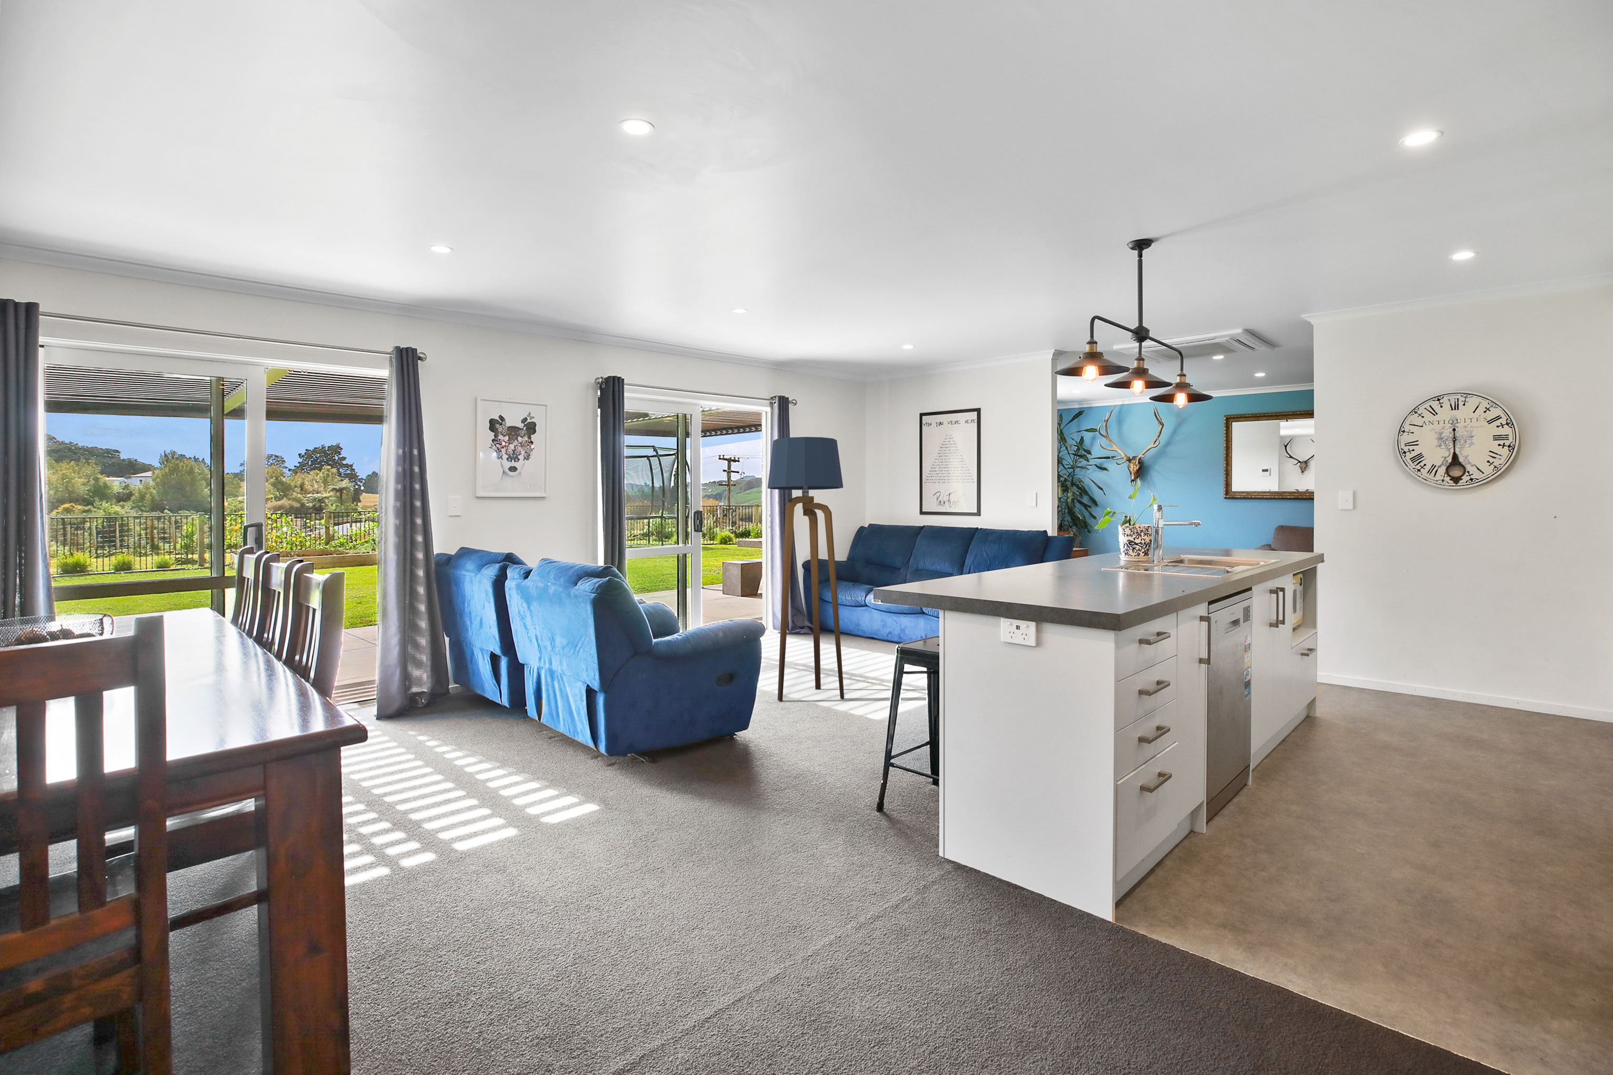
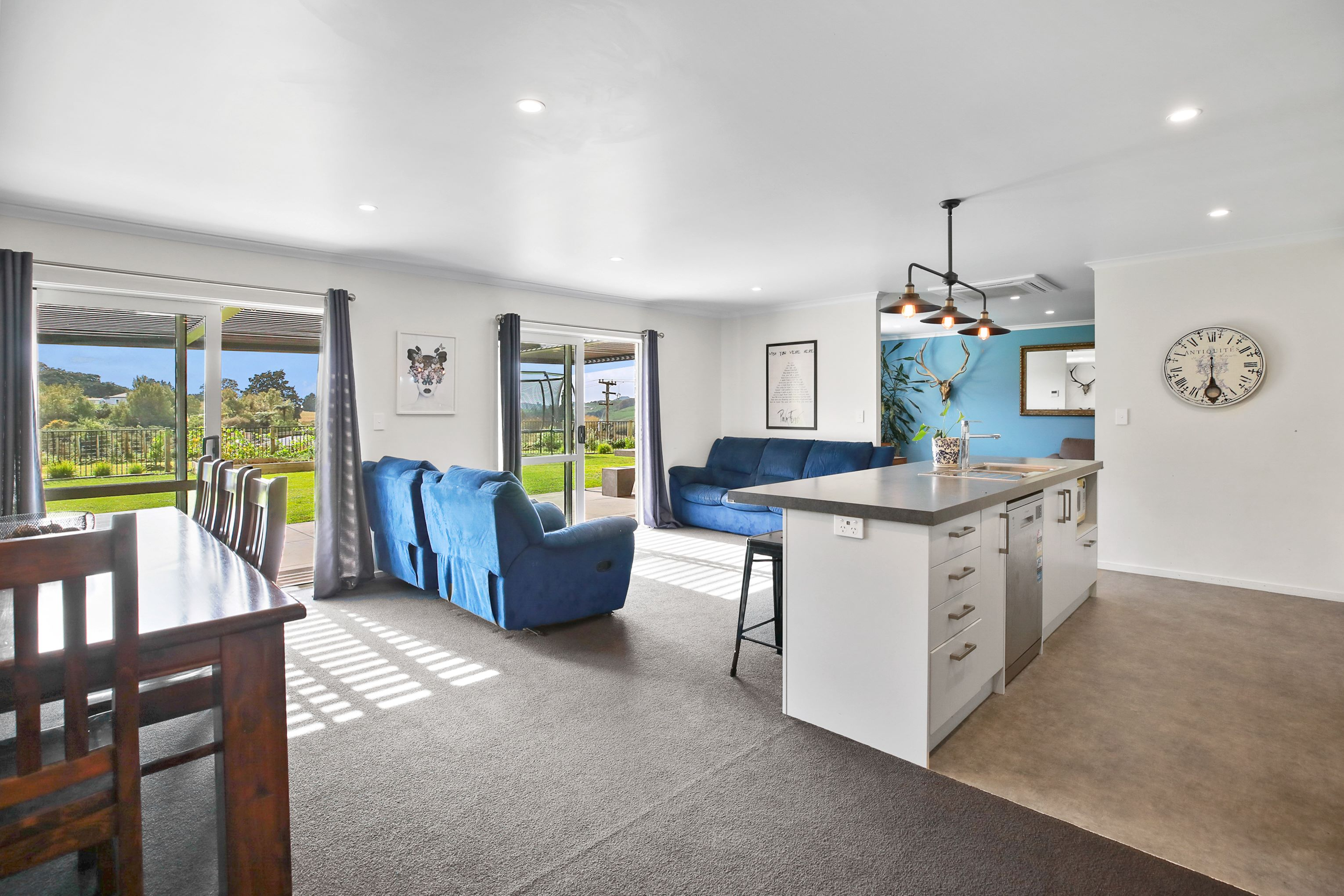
- floor lamp (811, 569)
